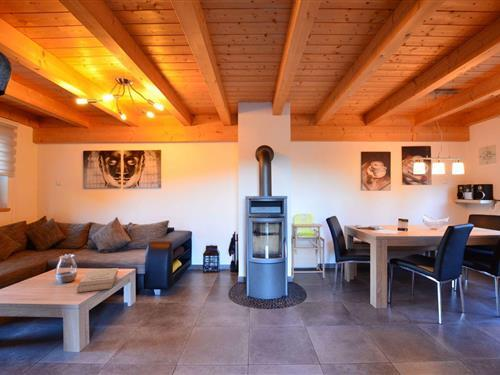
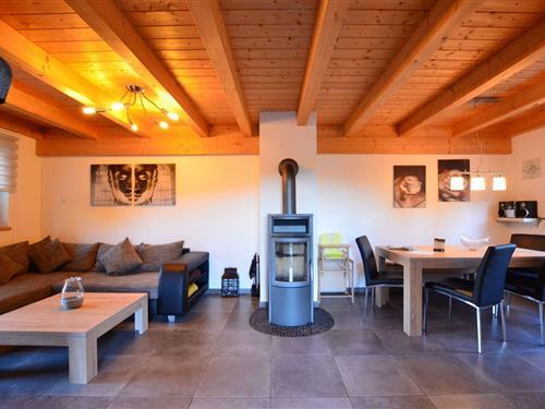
- books (99, 279)
